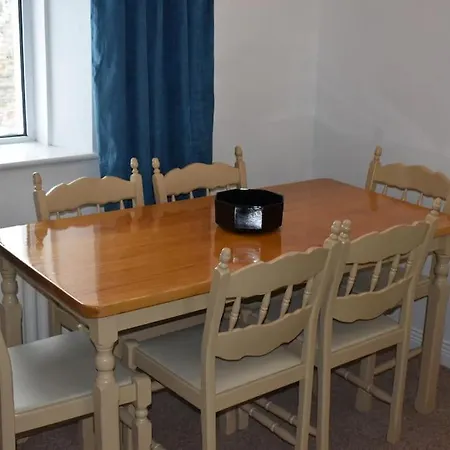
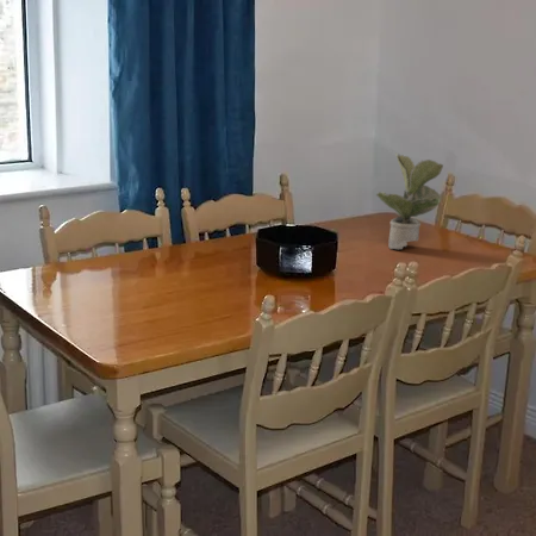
+ potted plant (413, 202)
